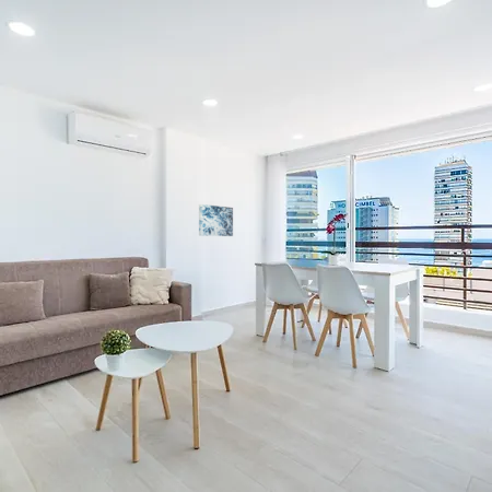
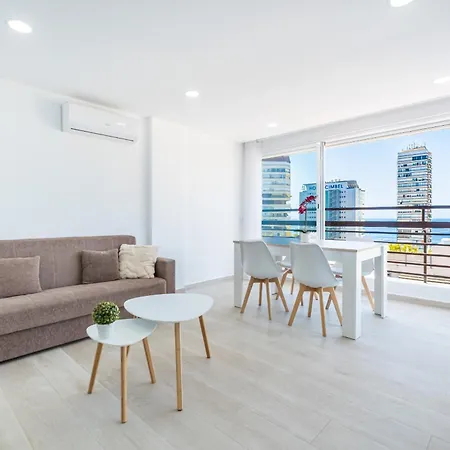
- wall art (216, 221)
